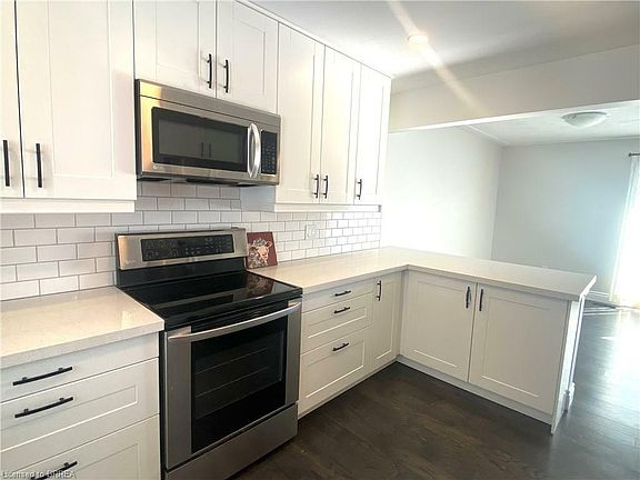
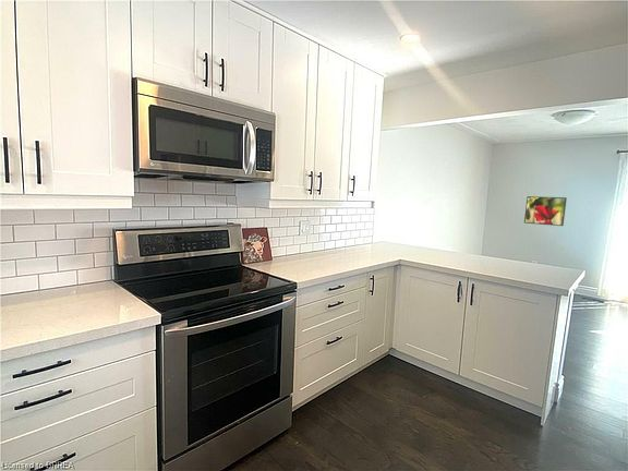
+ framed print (544, 210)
